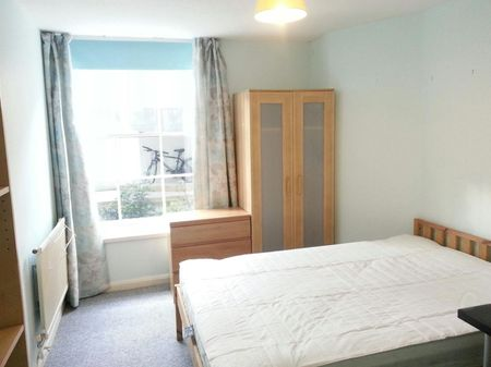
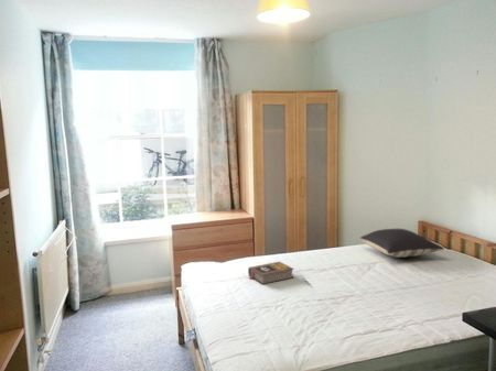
+ pillow (399, 242)
+ book (269, 272)
